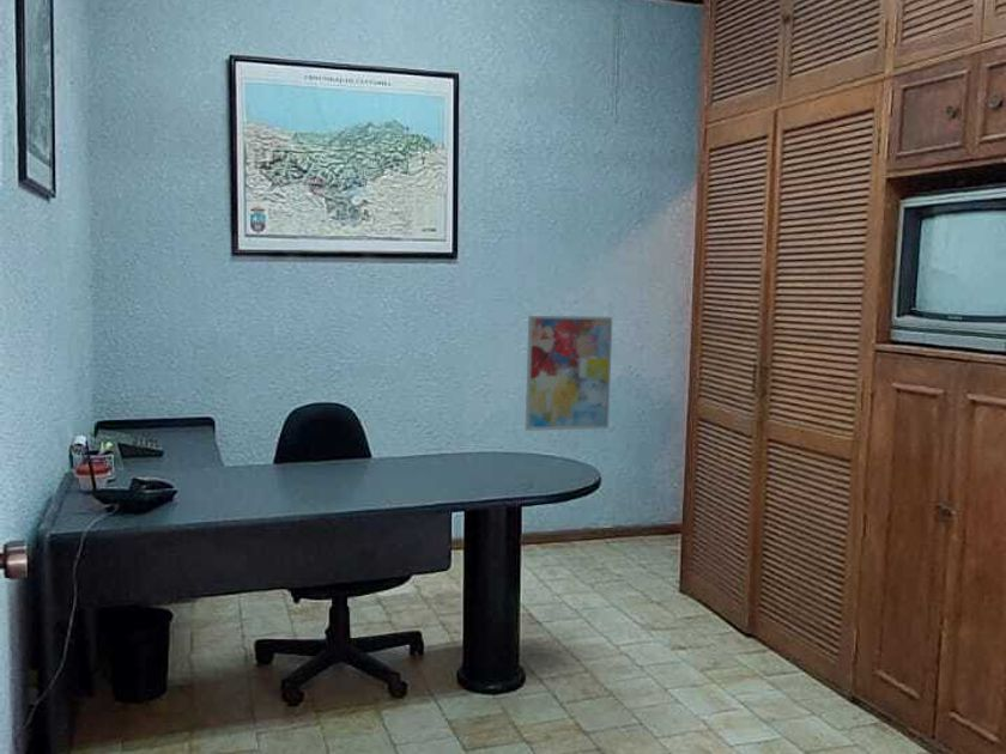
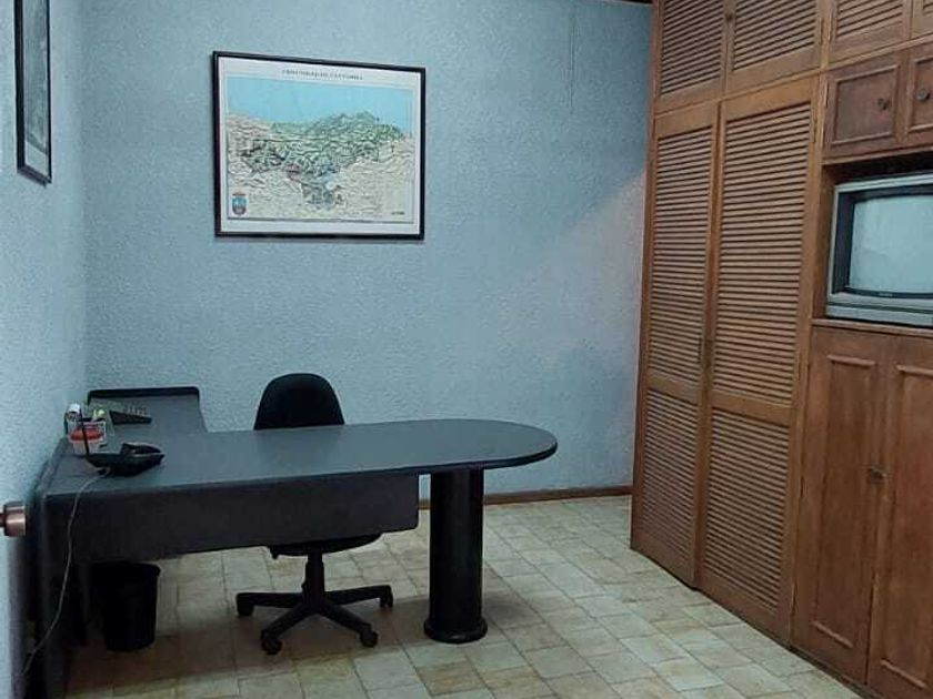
- wall art (569, 372)
